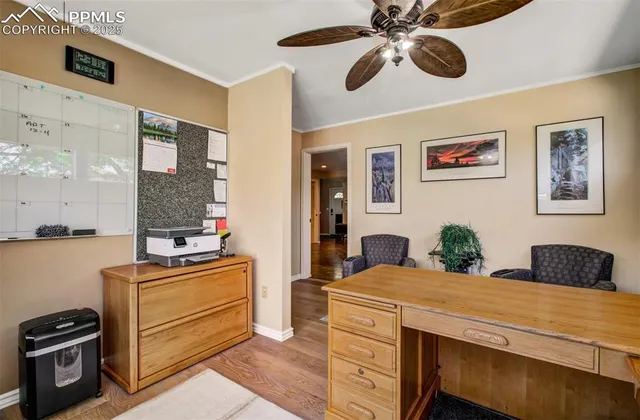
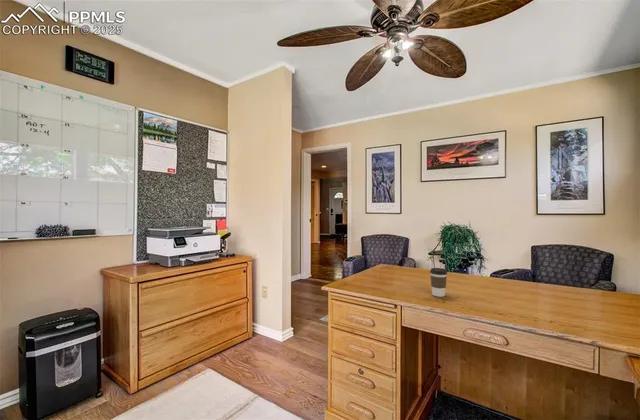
+ coffee cup (438, 282)
